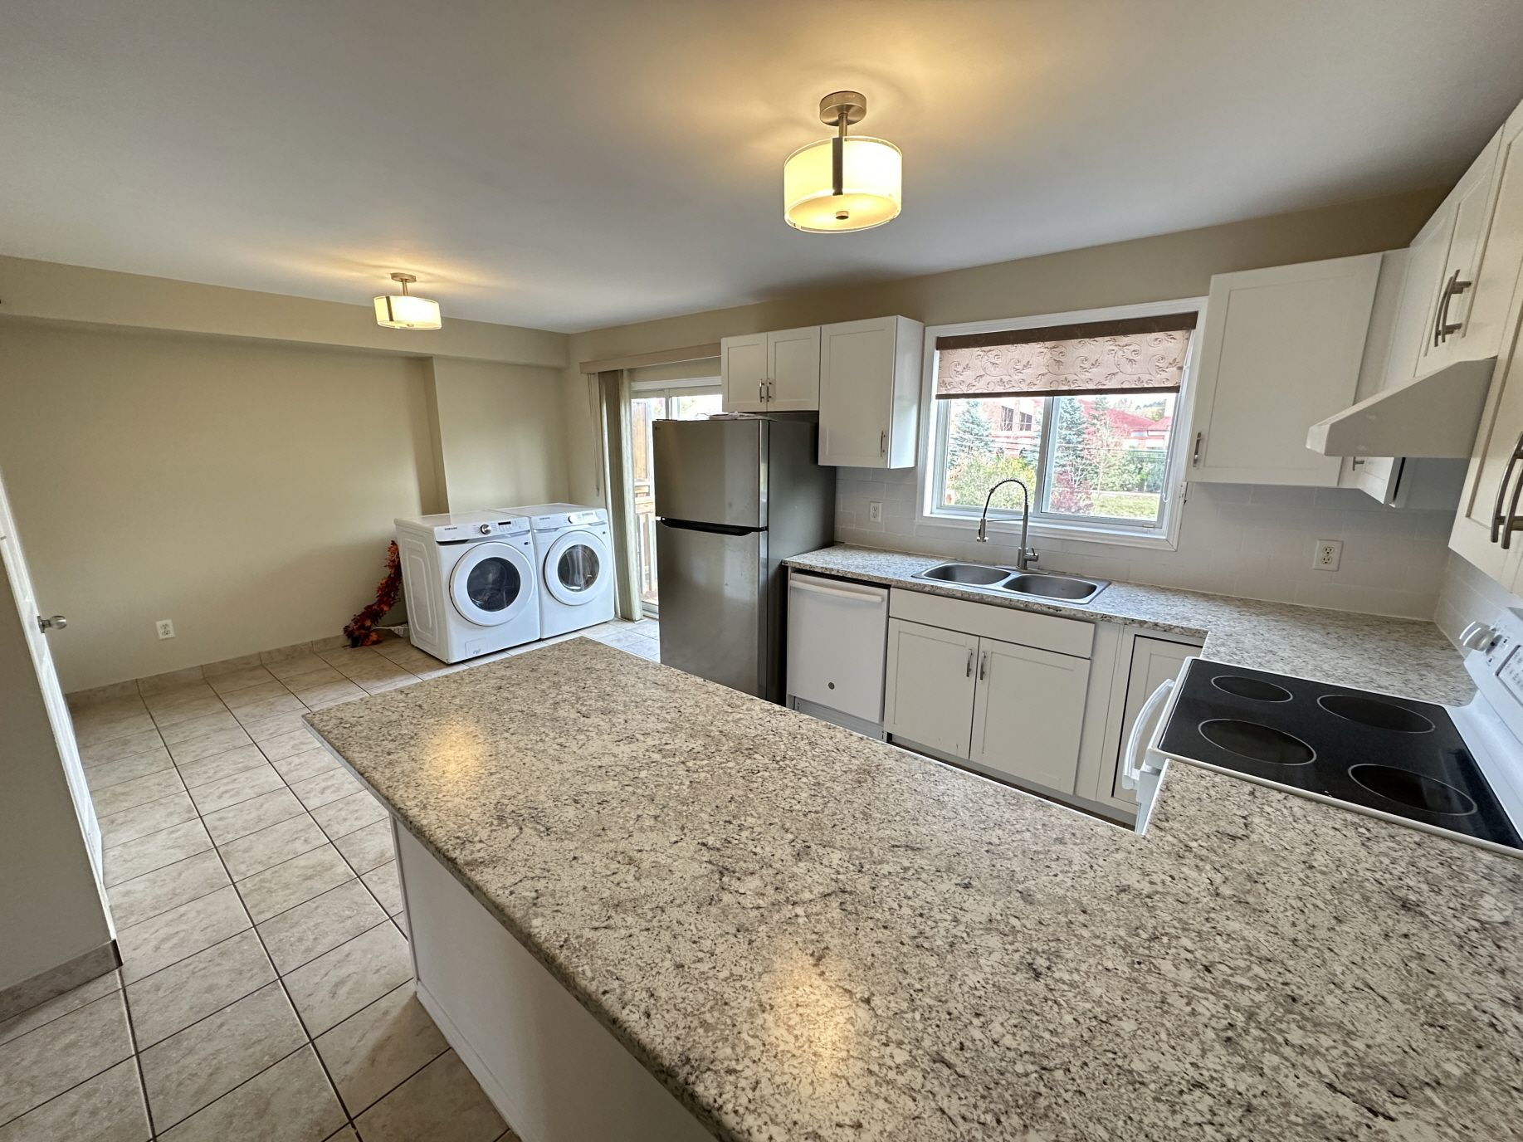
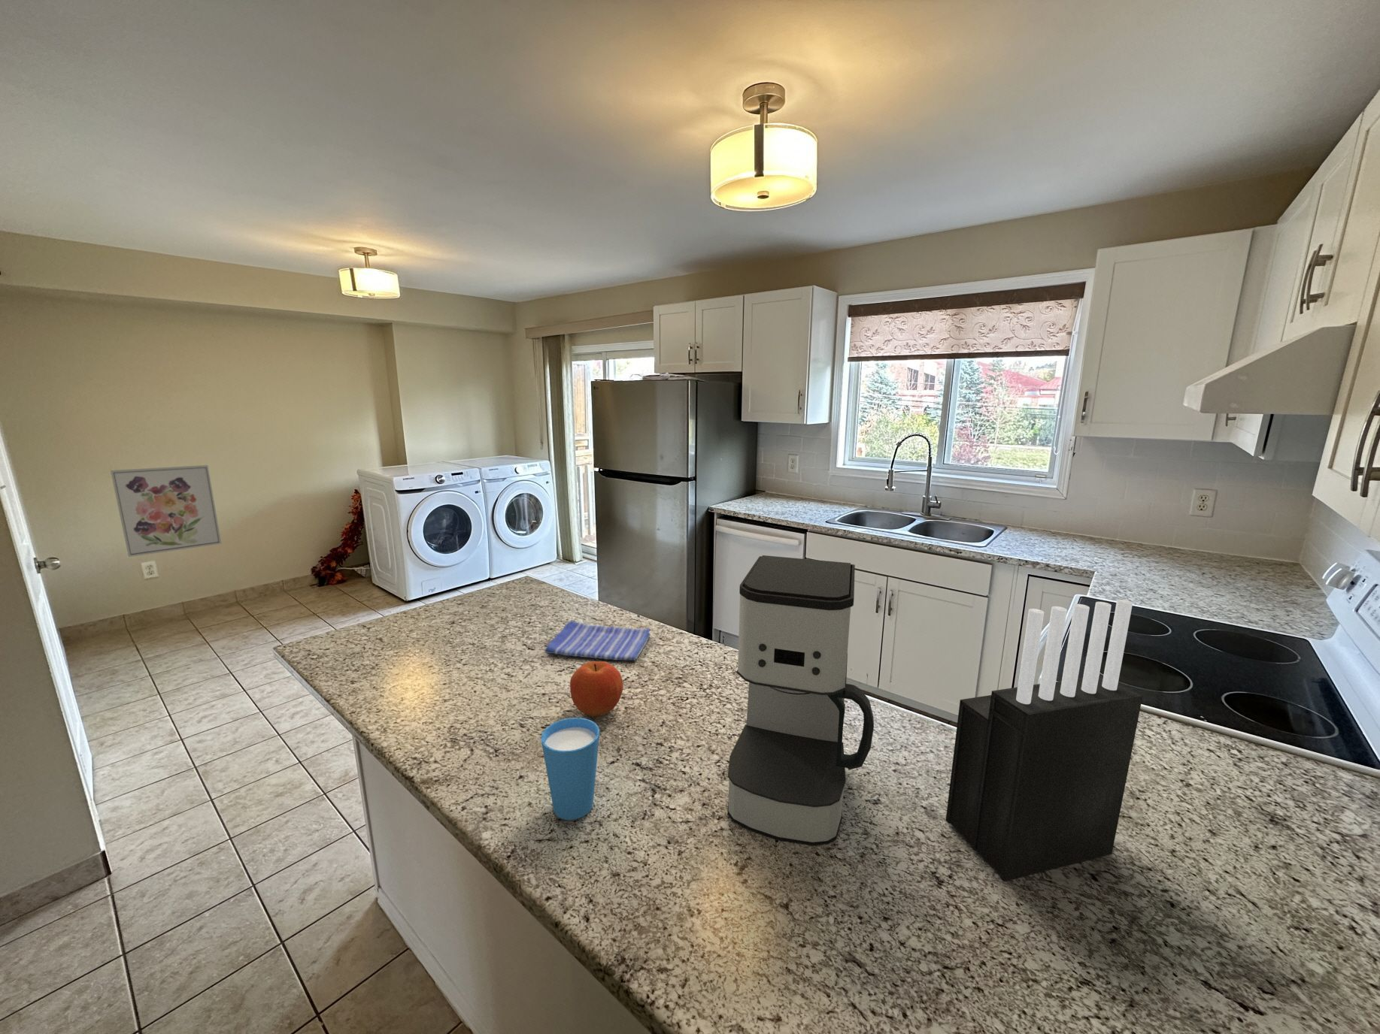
+ coffee maker (803, 690)
+ wall art (170, 508)
+ knife block (1036, 718)
+ dish towel (600, 640)
+ cup (572, 770)
+ fruit (597, 688)
